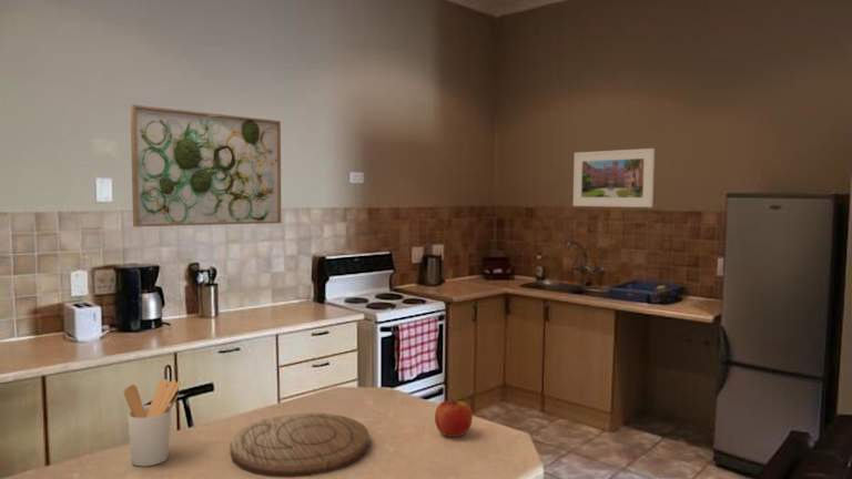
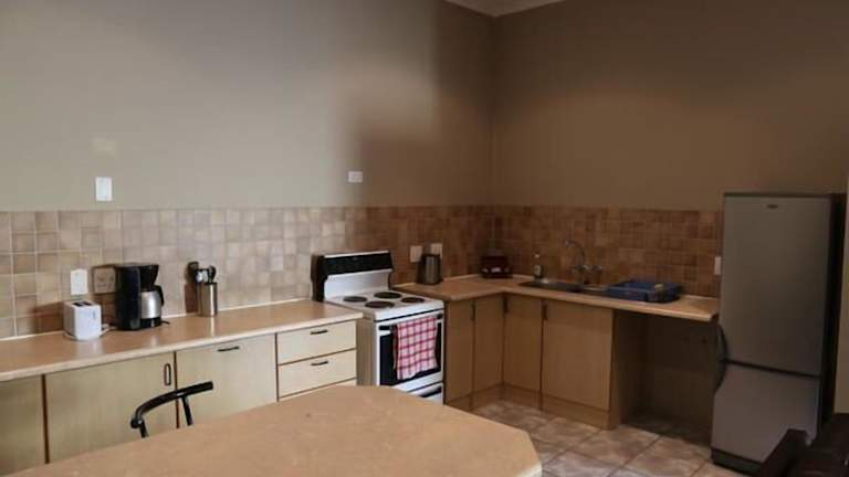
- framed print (611, 179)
- fruit (453, 416)
- wall art (213, 169)
- cutting board (301, 441)
- utensil holder (155, 419)
